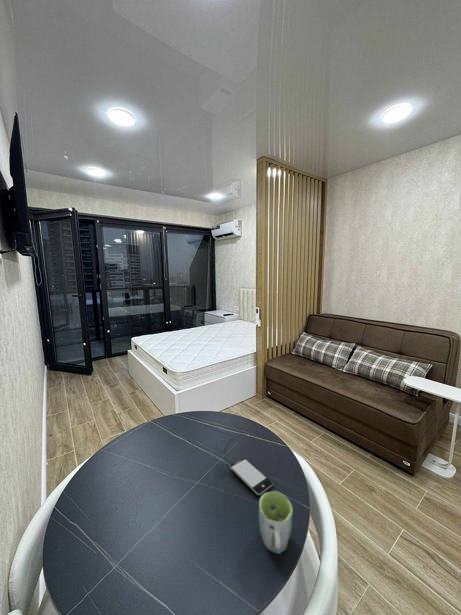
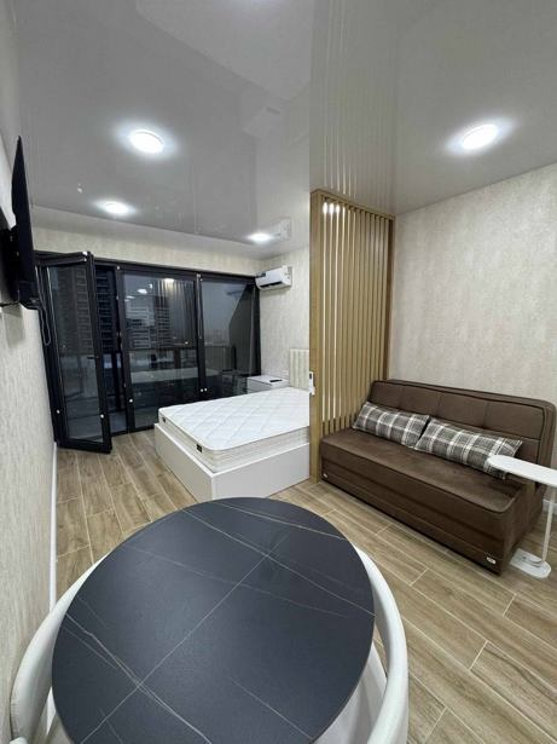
- smartphone (250, 475)
- mug (275, 528)
